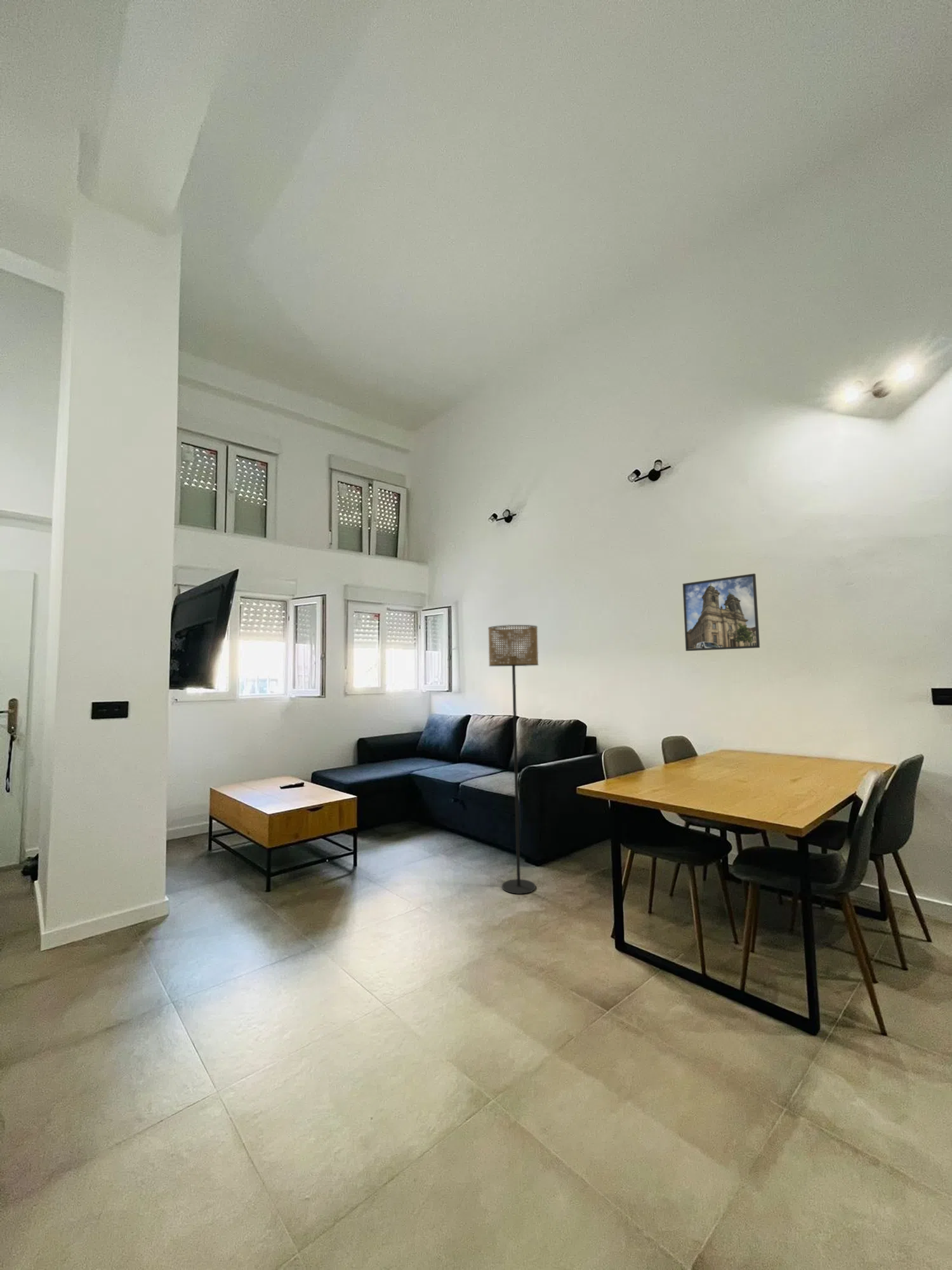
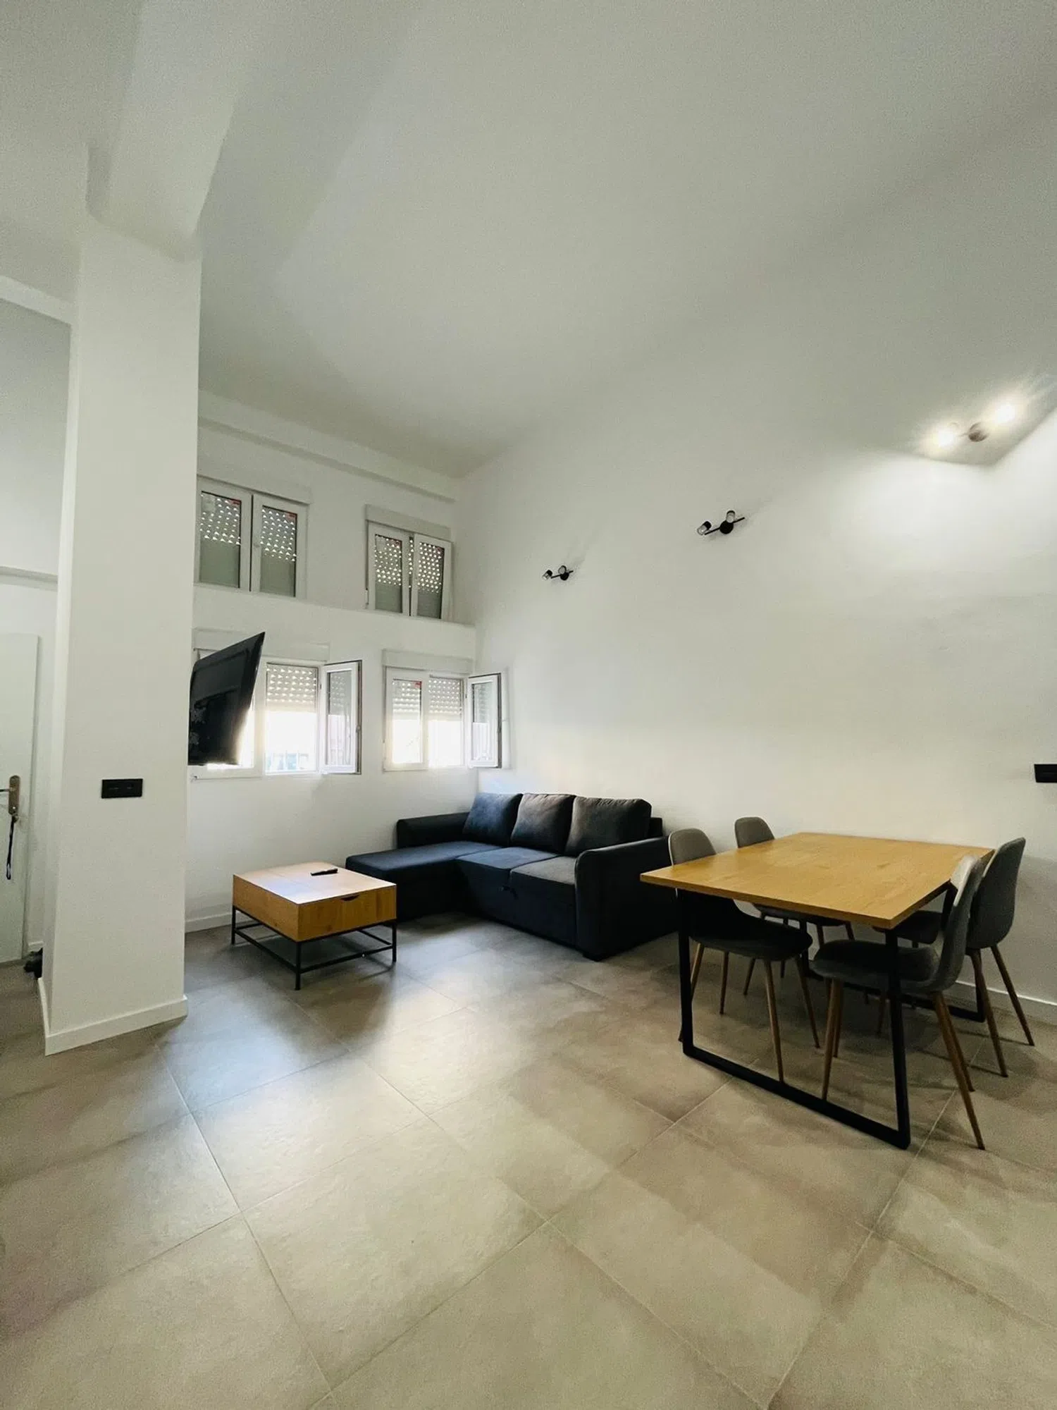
- floor lamp (515, 754)
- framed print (719, 613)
